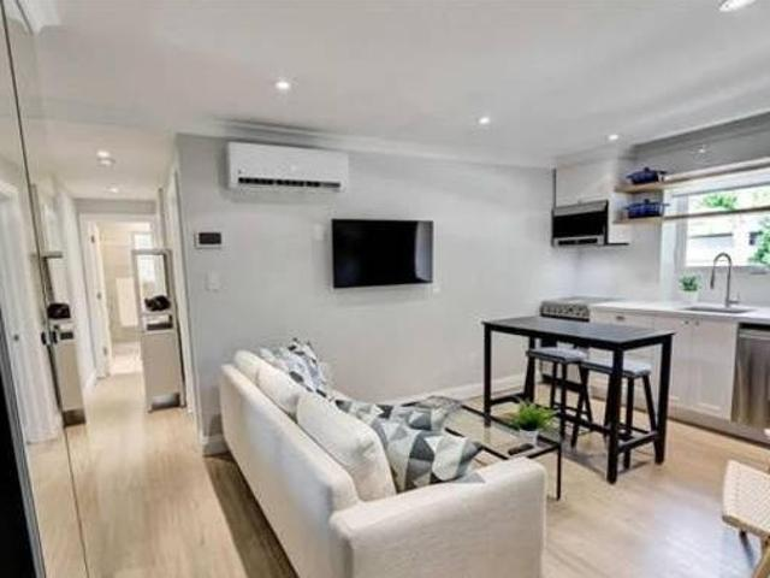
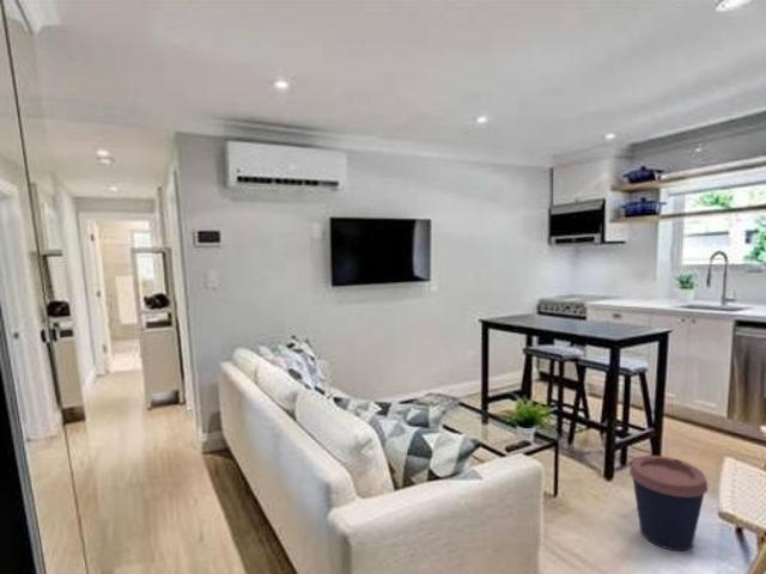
+ coffee cup (667, 502)
